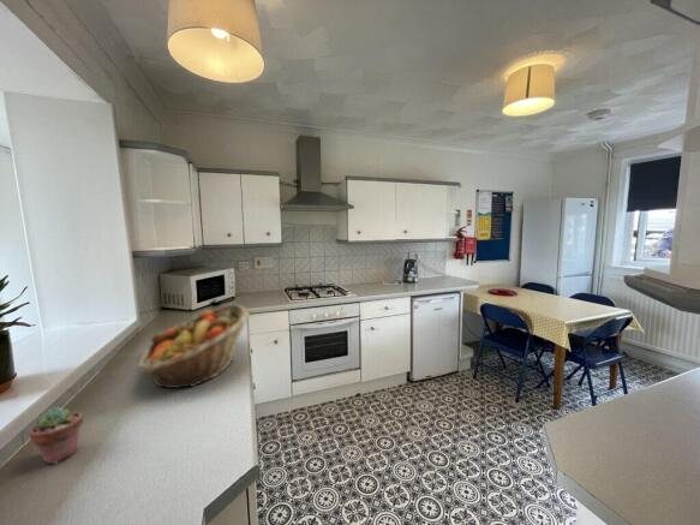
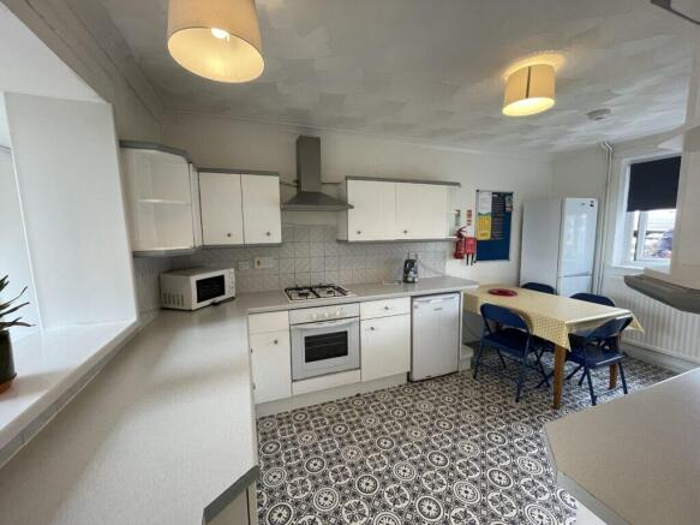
- potted succulent (58, 431)
- fruit basket (198, 340)
